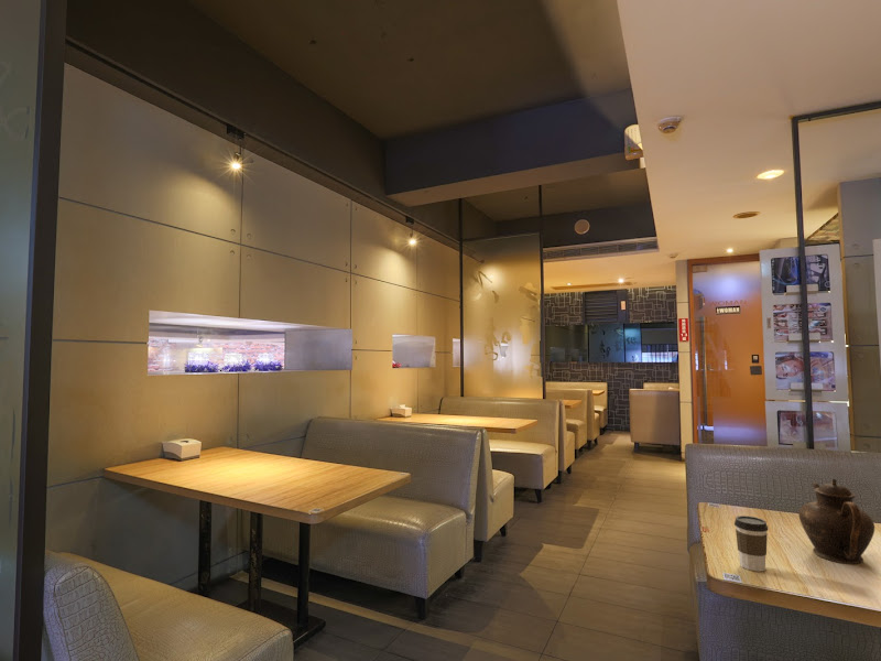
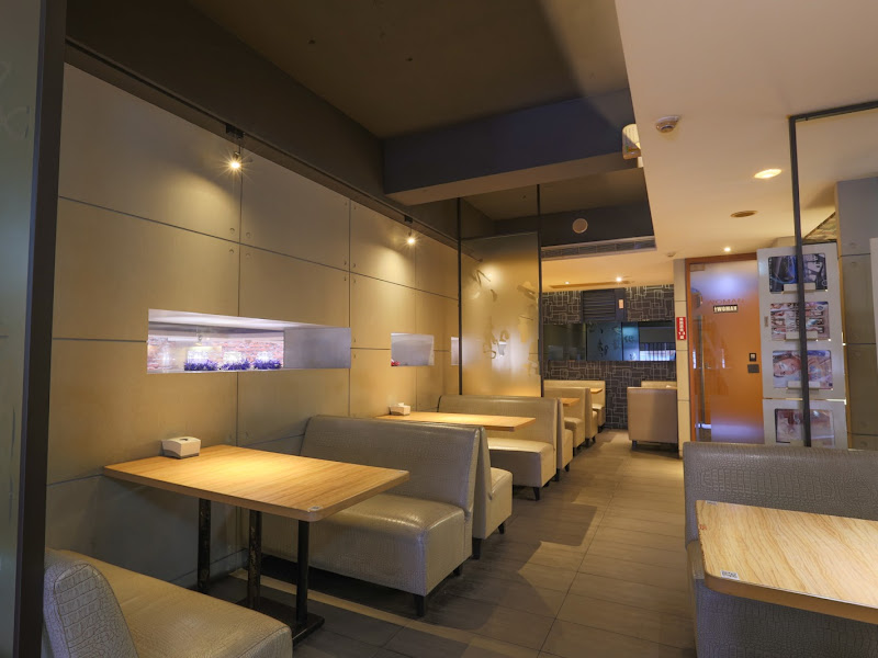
- coffee cup (751, 543)
- teapot (835, 516)
